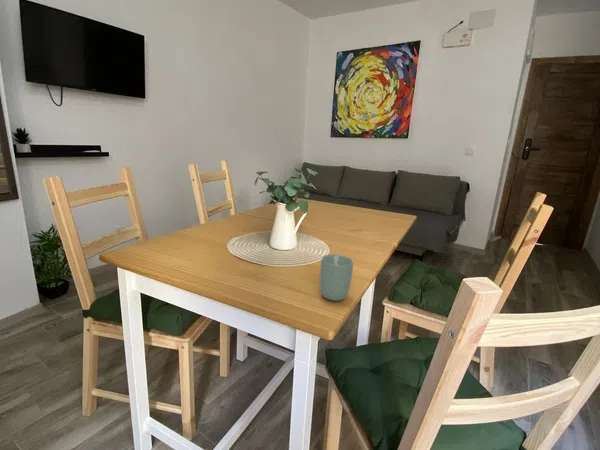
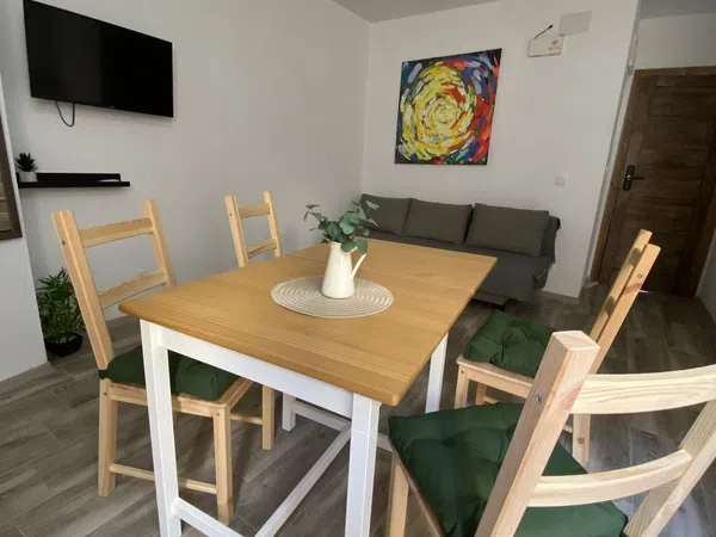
- cup (335, 278)
